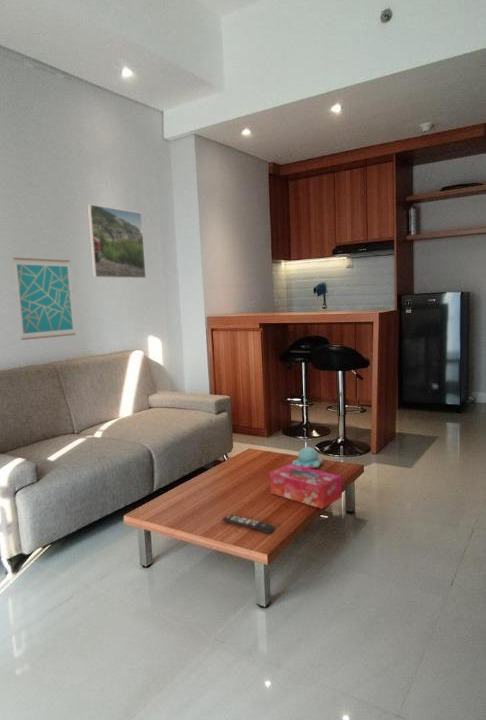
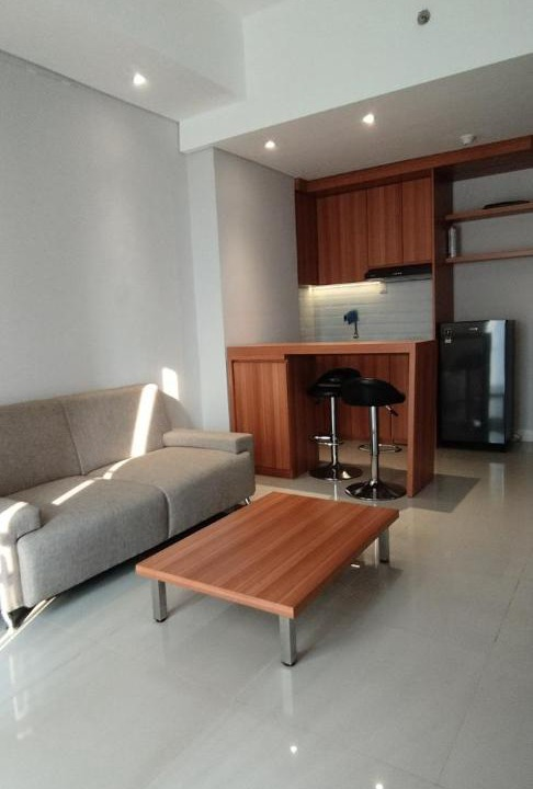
- tissue box (305, 484)
- wall art (46, 298)
- remote control (248, 523)
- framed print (118, 243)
- candle (307, 455)
